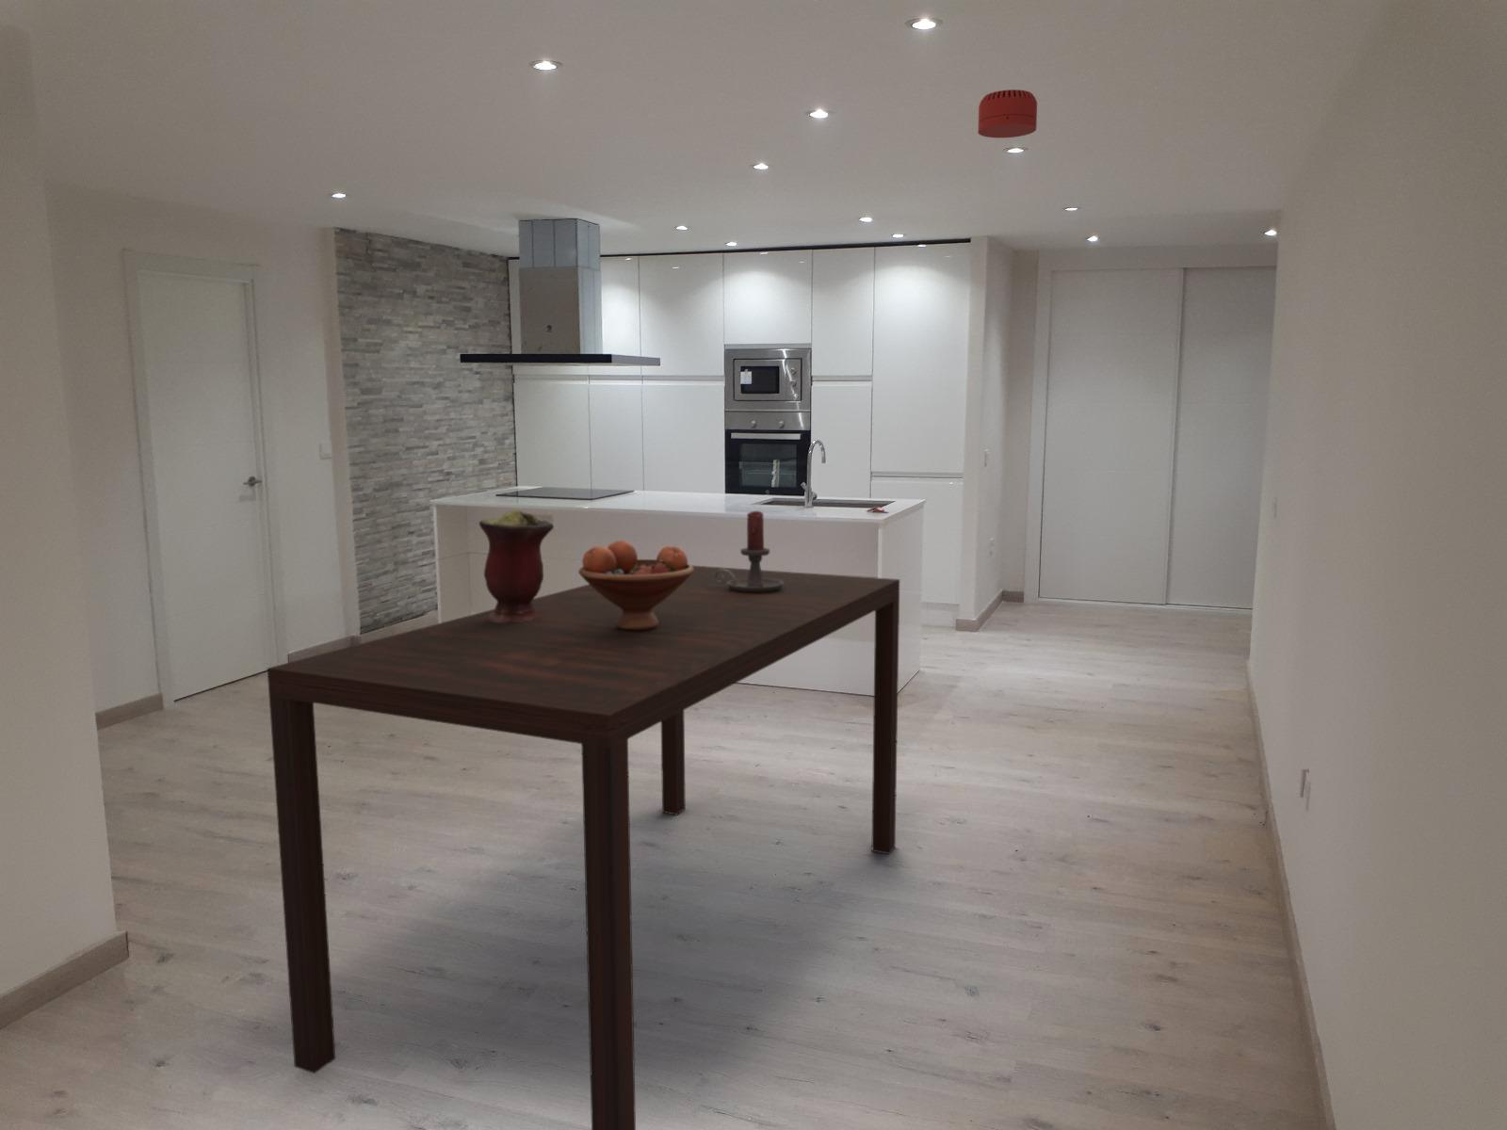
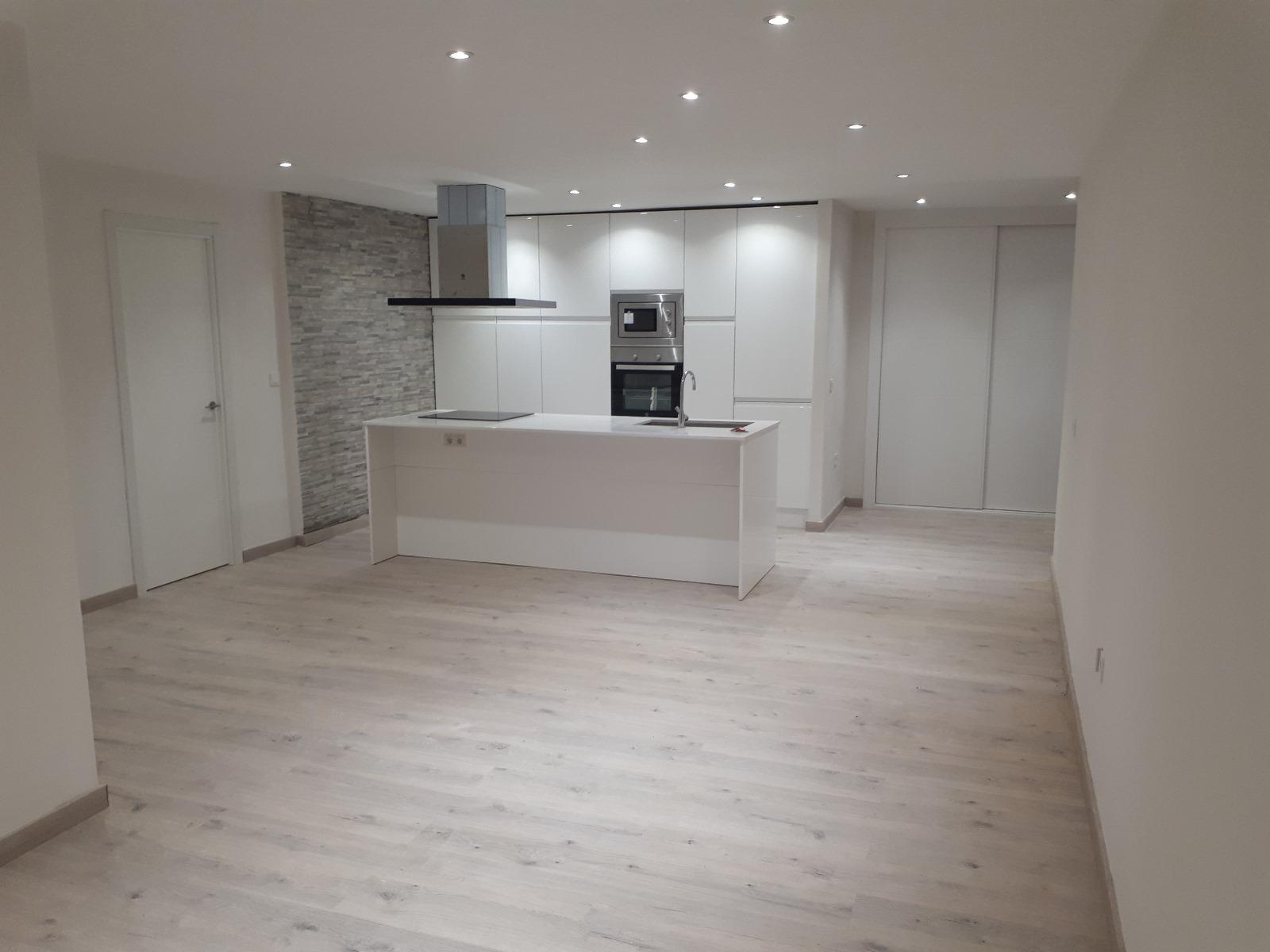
- vase (517, 563)
- candle holder (746, 550)
- smoke detector (1007, 113)
- fruit bowl (636, 585)
- dining table (662, 780)
